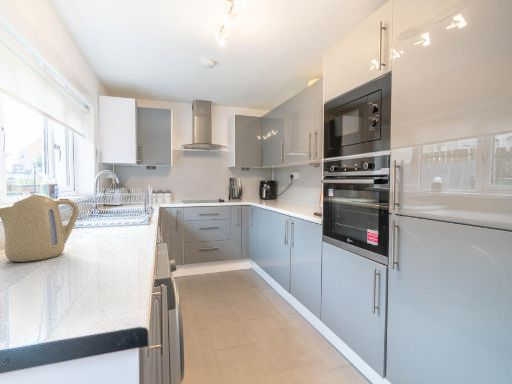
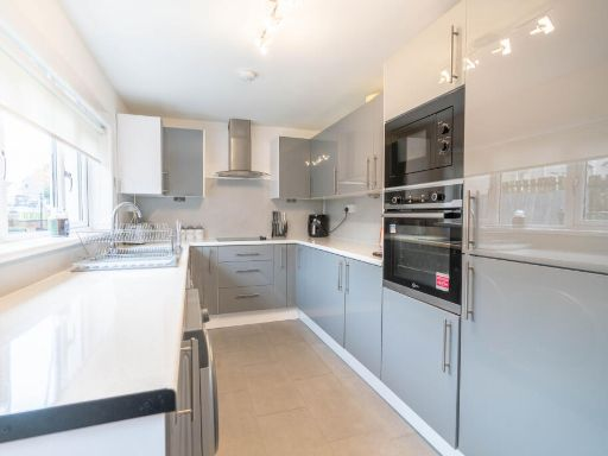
- kettle (40, 224)
